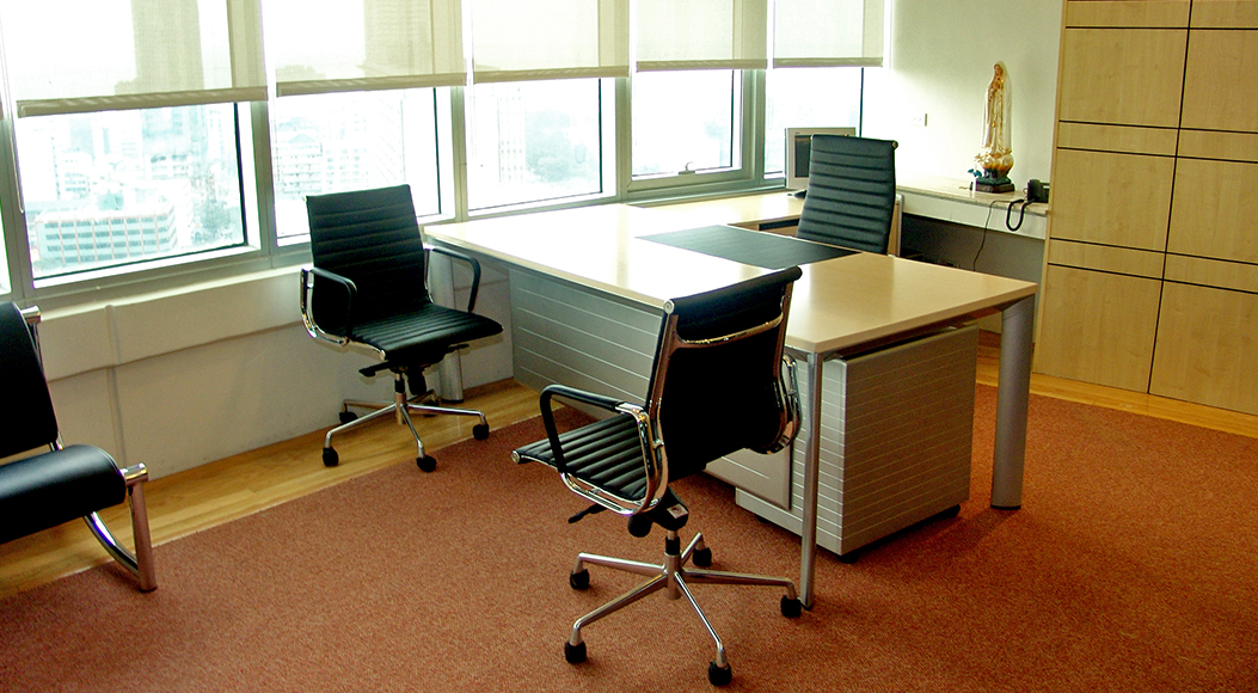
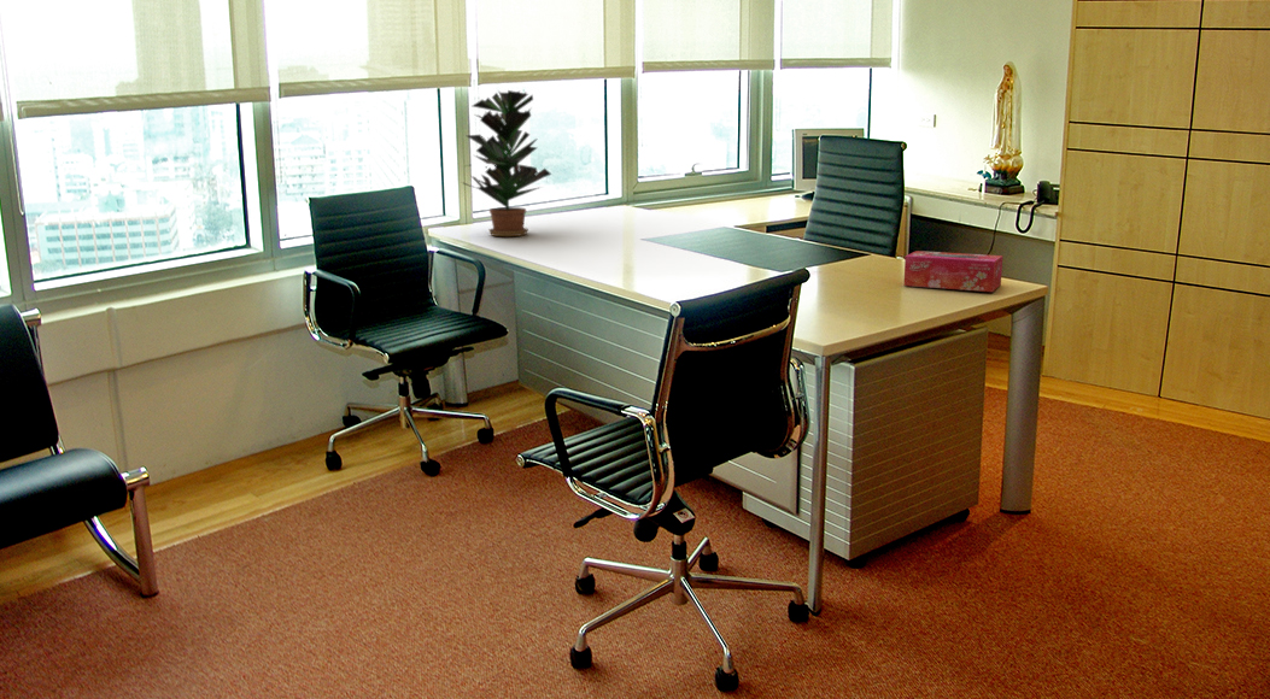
+ tissue box (953, 270)
+ potted plant (508, 163)
